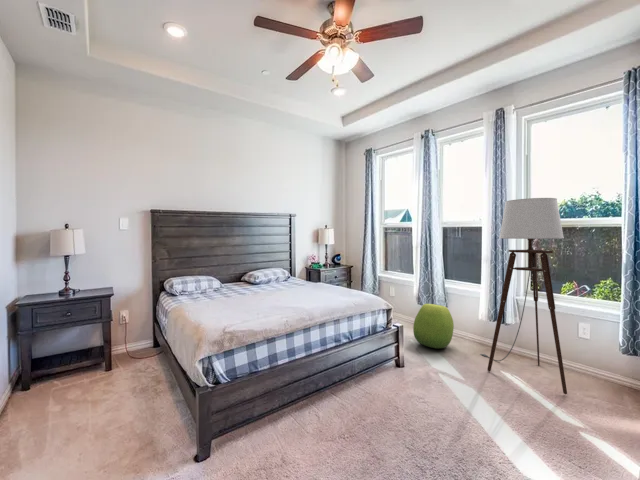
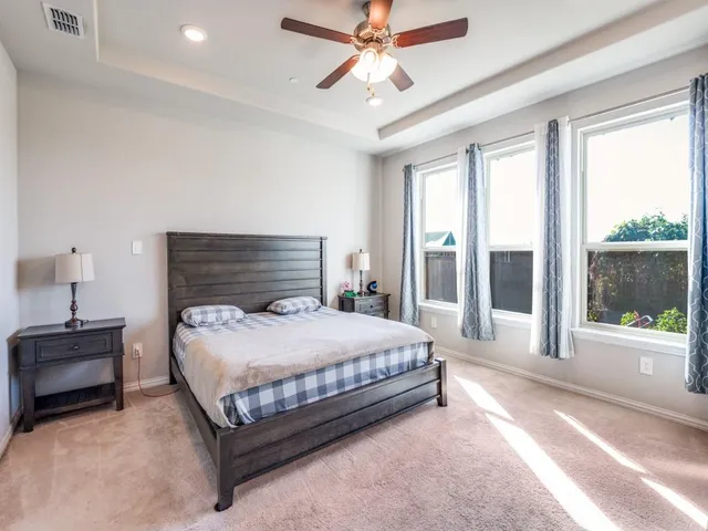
- ottoman (433, 325)
- floor lamp (526, 289)
